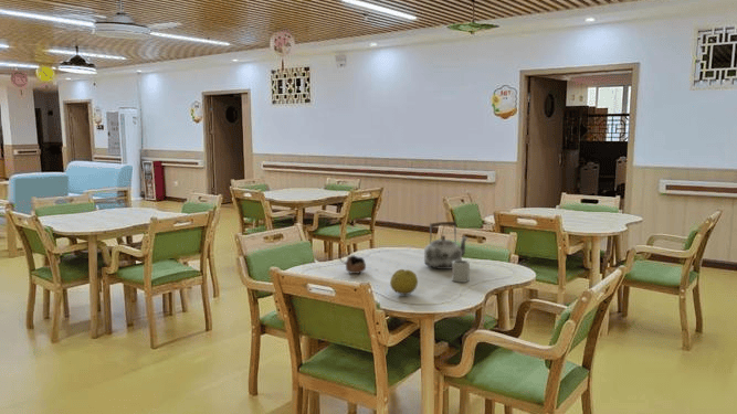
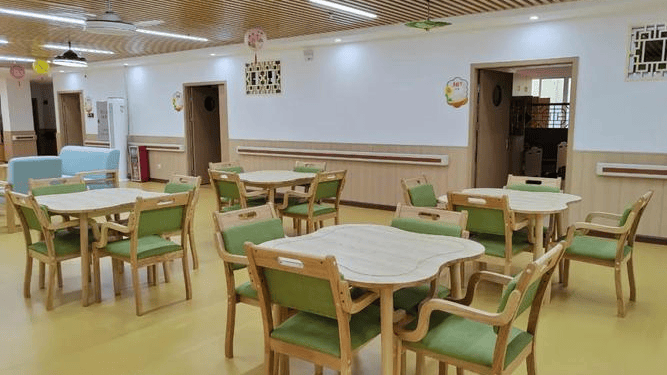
- kettle (446, 243)
- fruit (403, 282)
- cup (461, 269)
- cup (352, 262)
